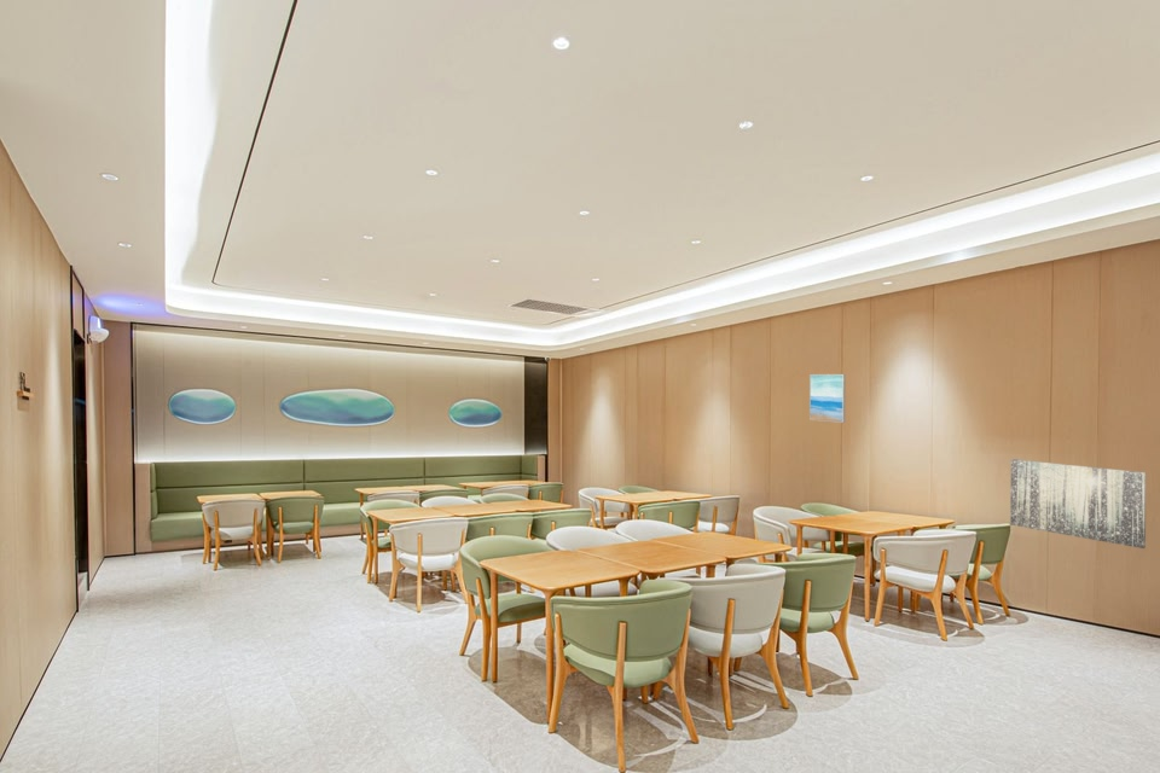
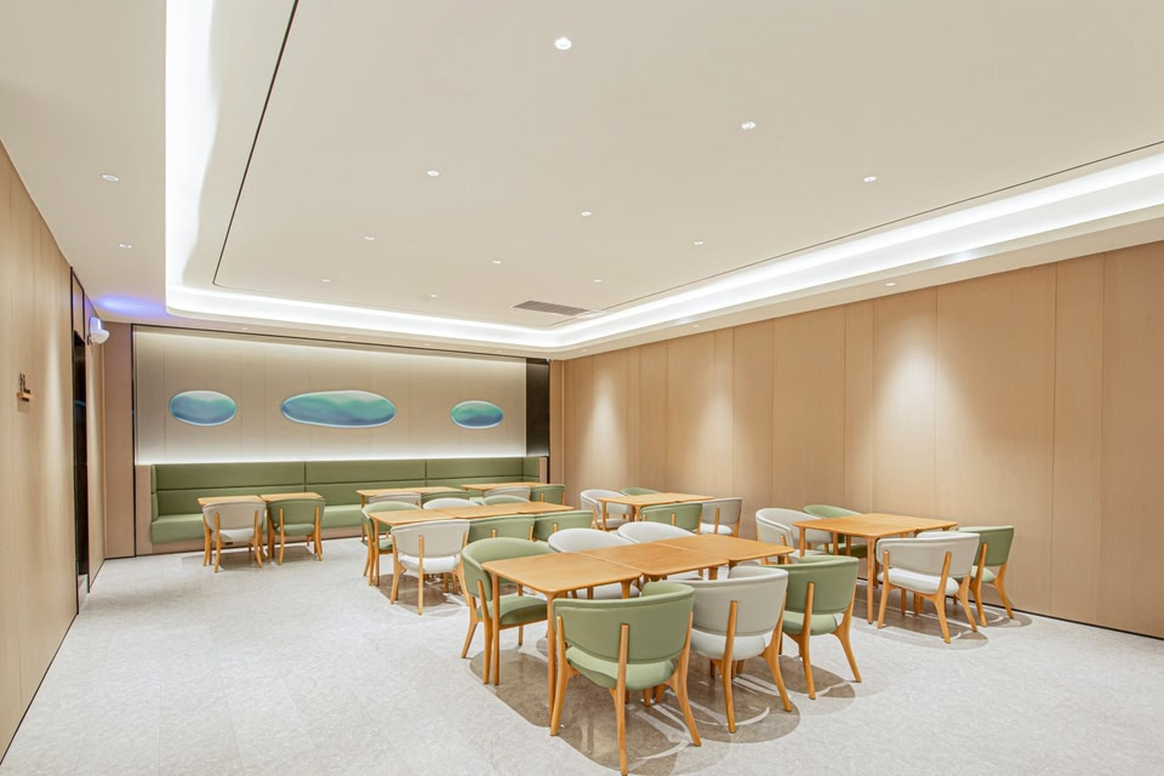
- wall art (826, 397)
- wall art (1073, 500)
